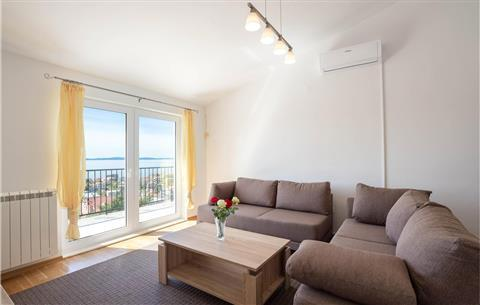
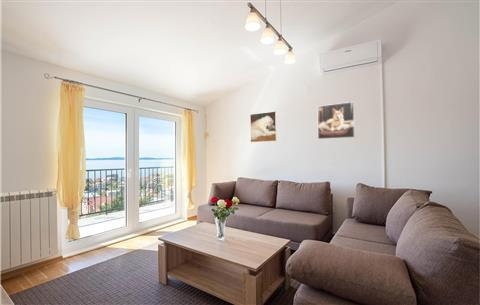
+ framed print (263, 127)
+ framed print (335, 121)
